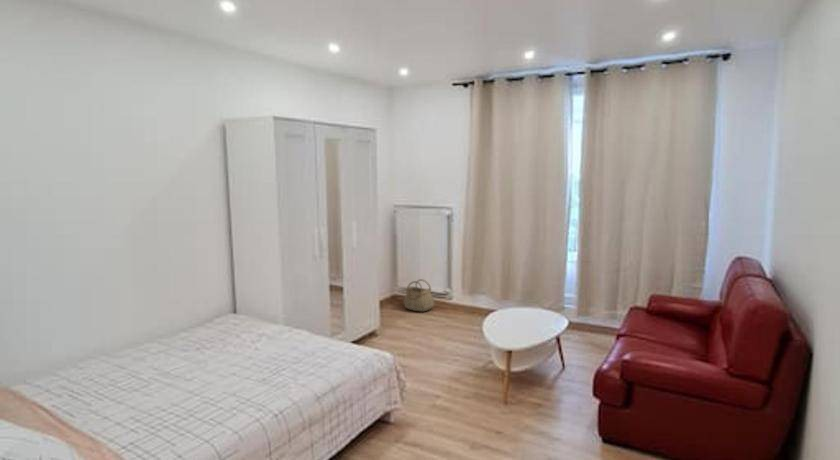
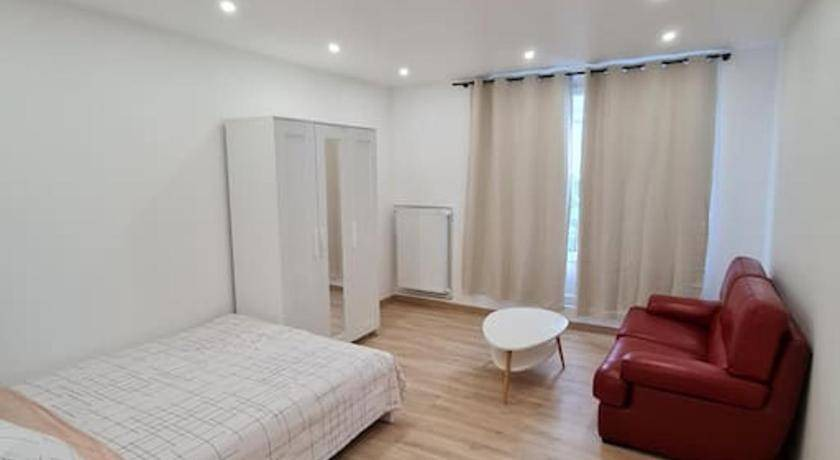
- basket (418, 294)
